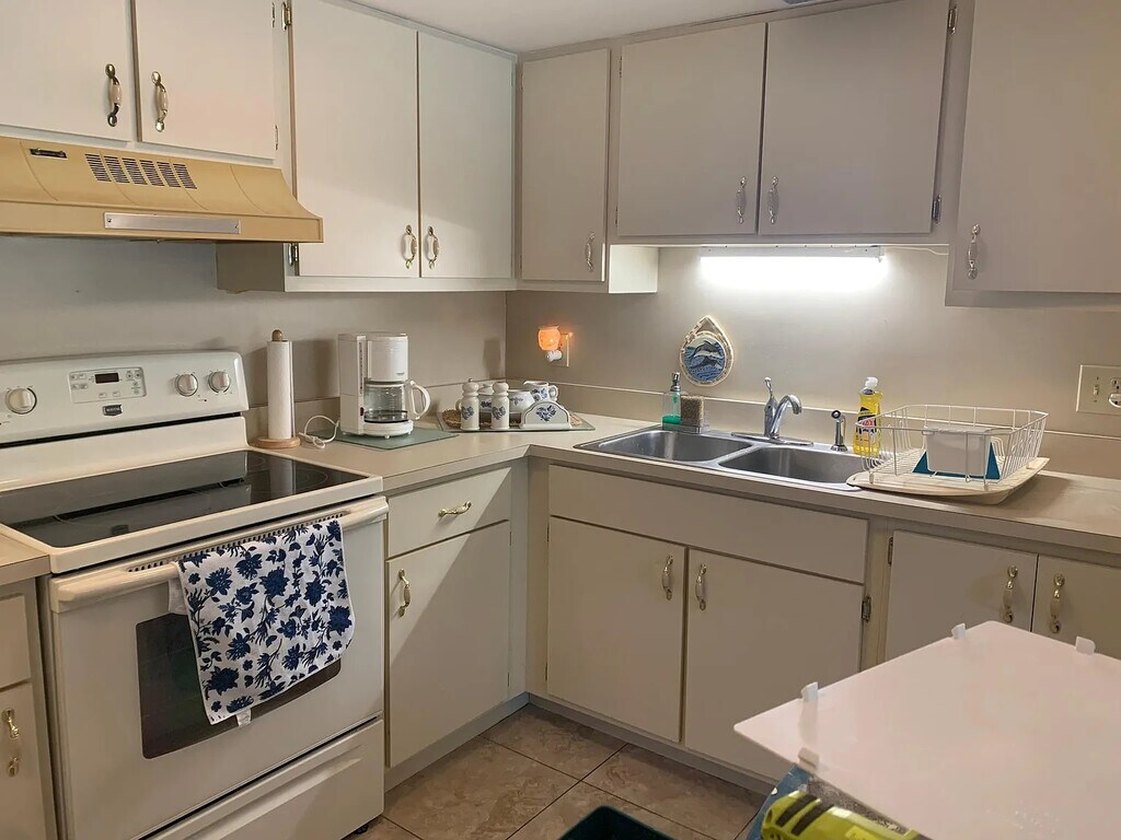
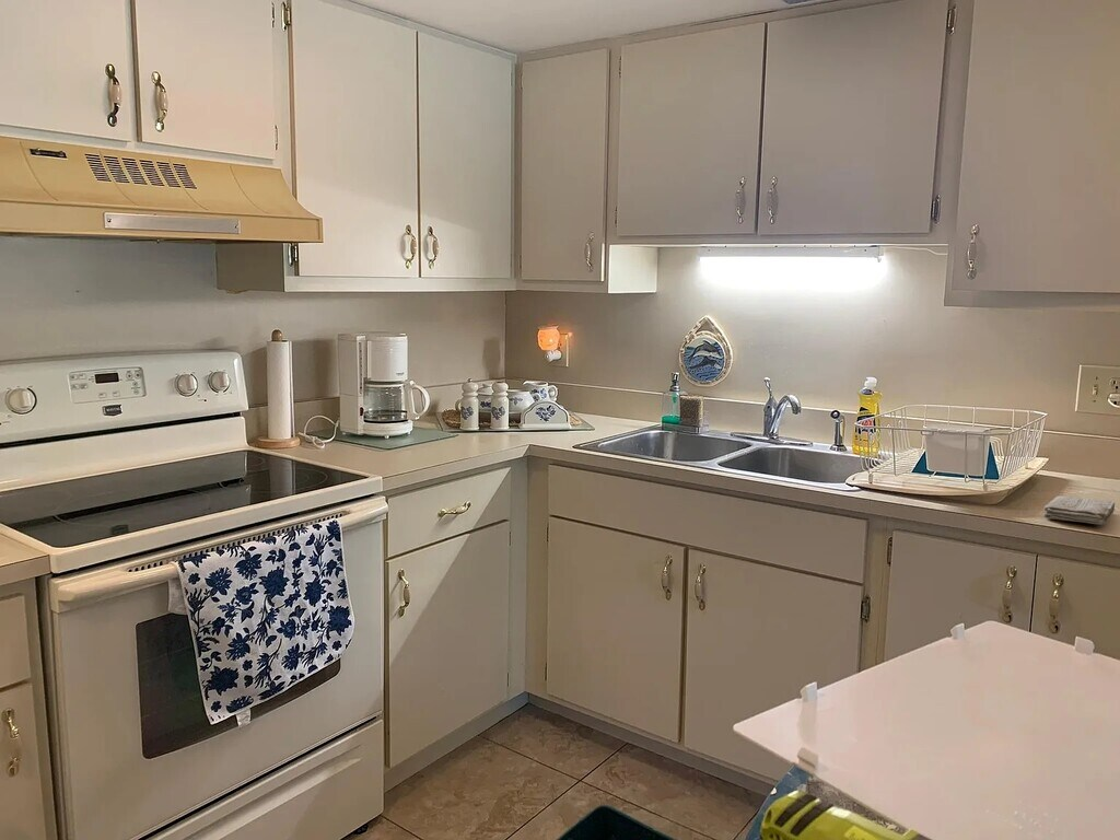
+ washcloth (1080, 508)
